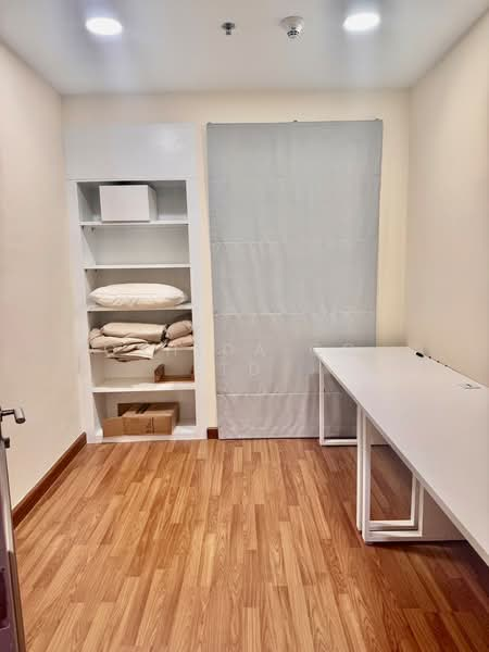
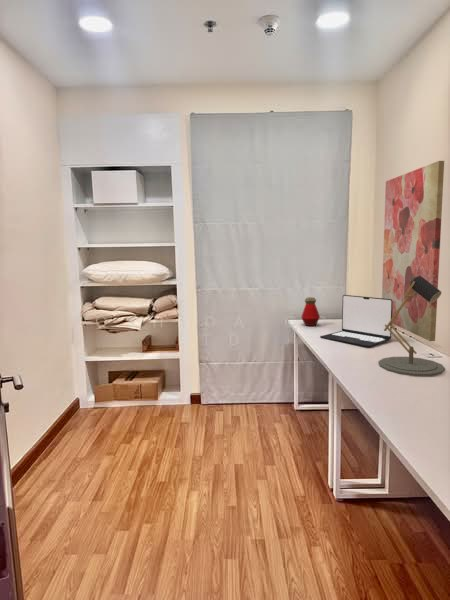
+ laptop (355, 319)
+ wall art (407, 252)
+ bottle (310, 311)
+ desk lamp (399, 311)
